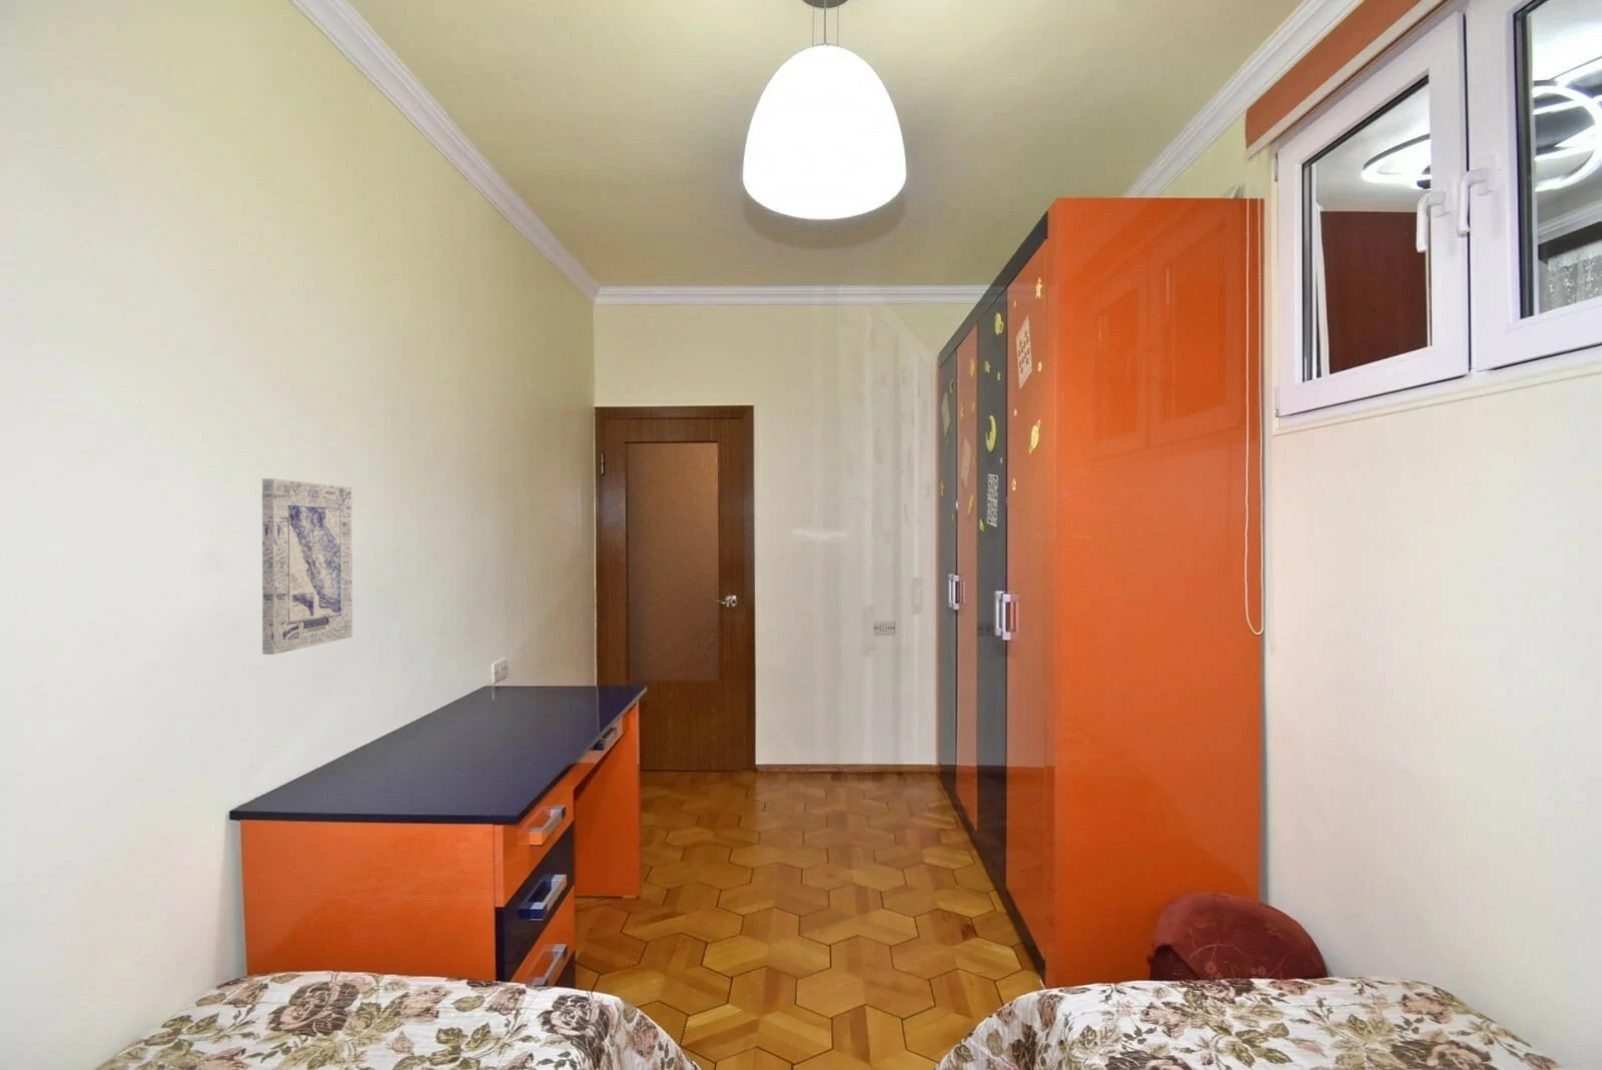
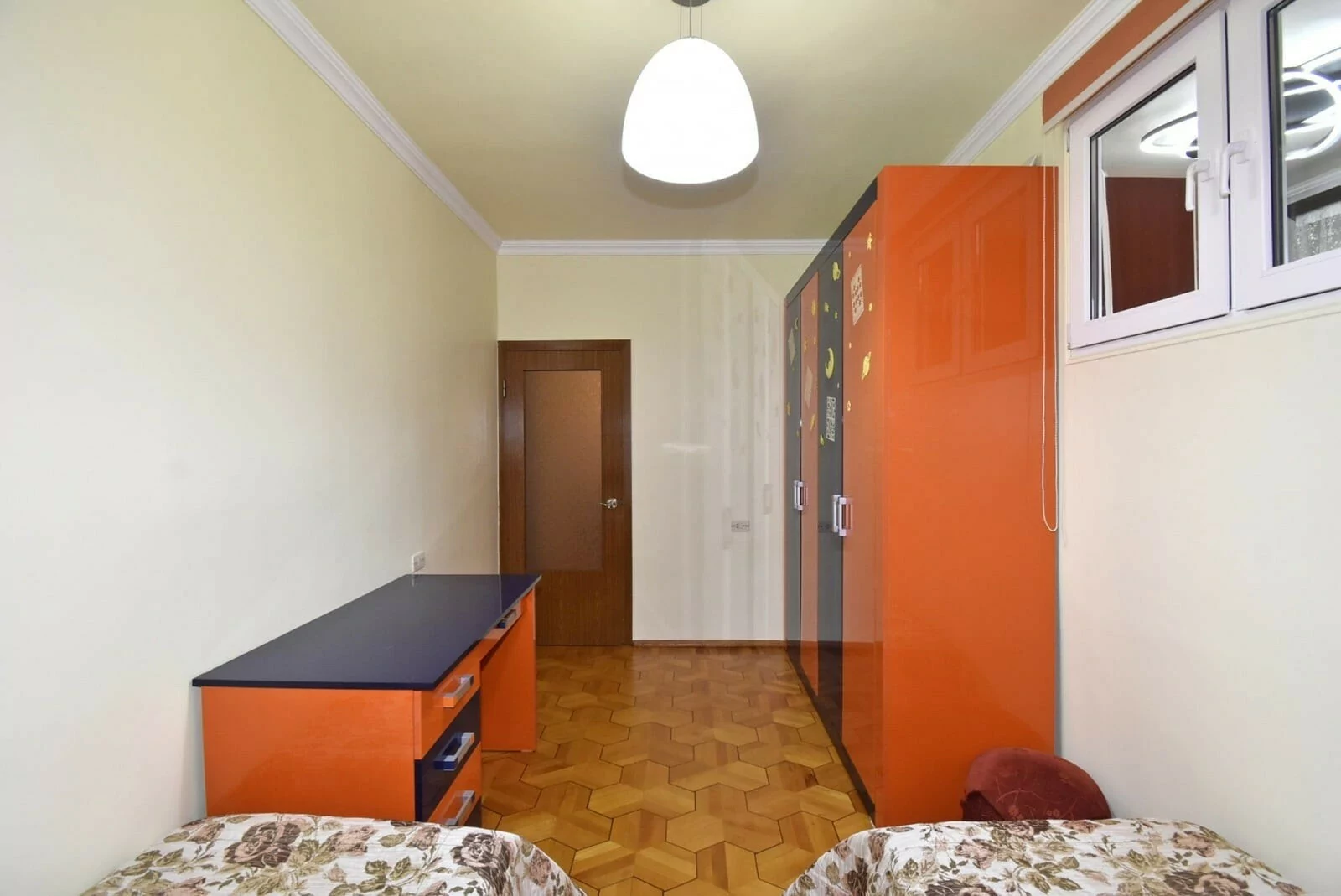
- wall art (311, 564)
